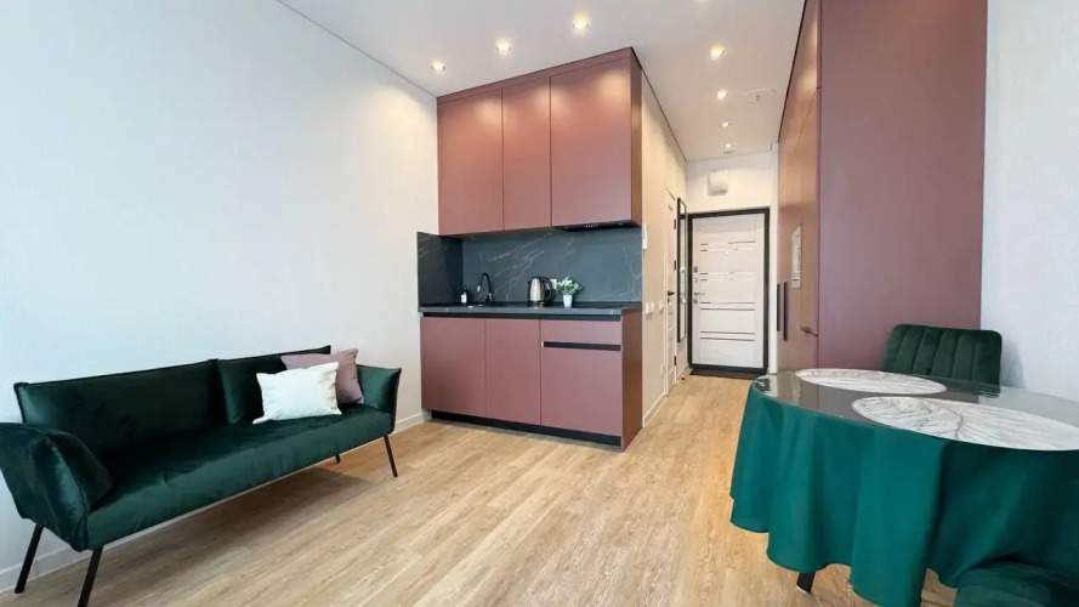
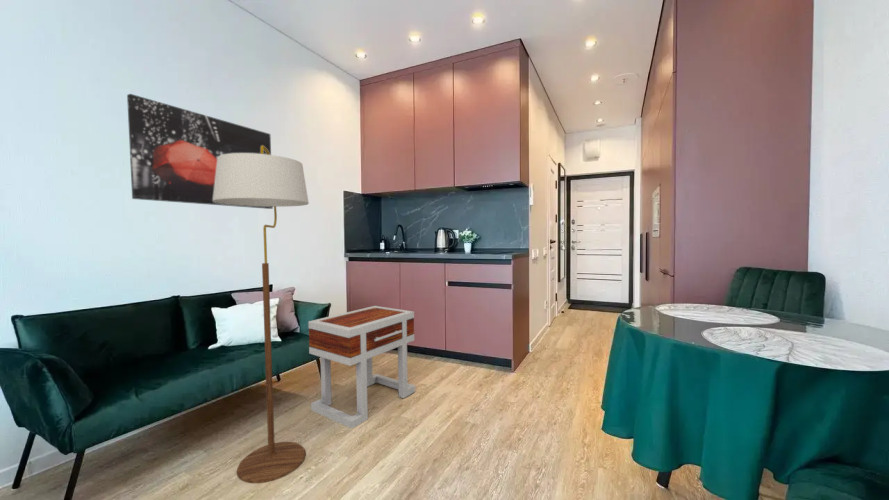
+ wall art (212, 161)
+ side table (366, 359)
+ floor lamp (268, 305)
